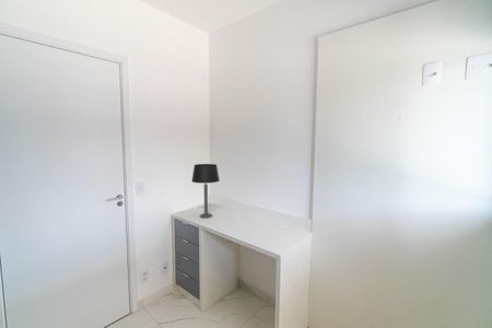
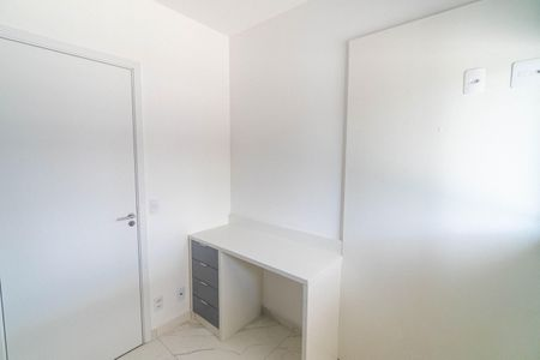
- table lamp (206, 190)
